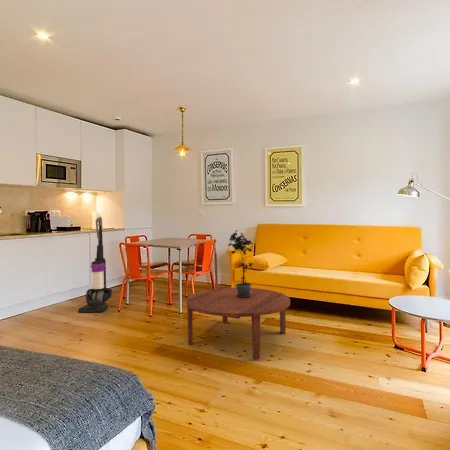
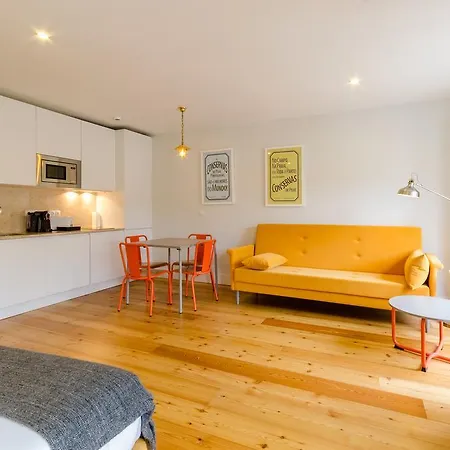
- potted plant (242, 262)
- vacuum cleaner (96, 262)
- coffee table (238, 318)
